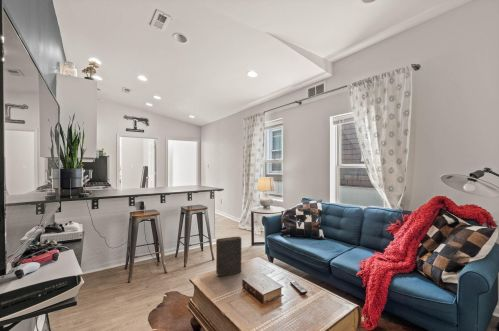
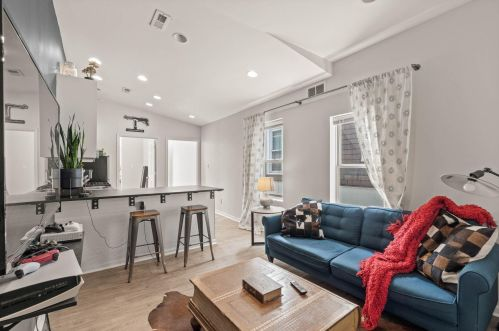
- book (229, 255)
